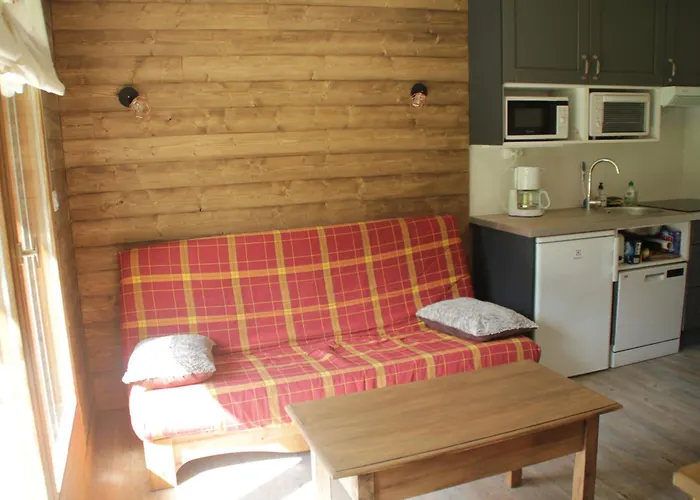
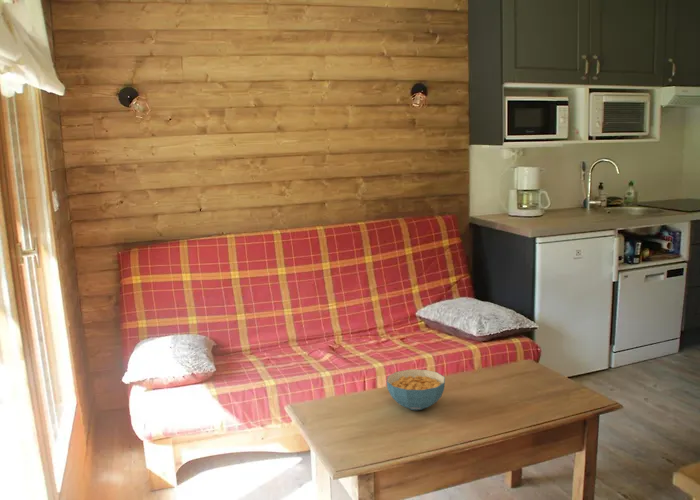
+ cereal bowl (416, 393)
